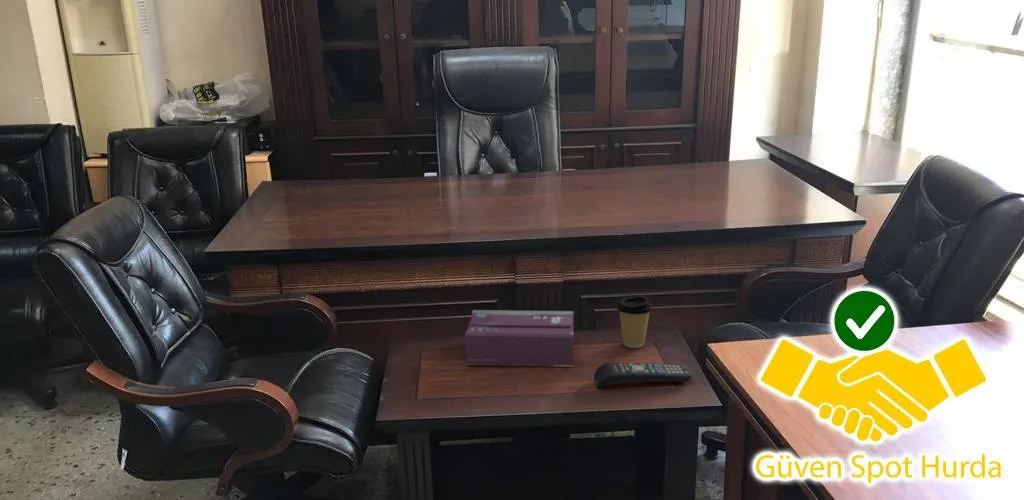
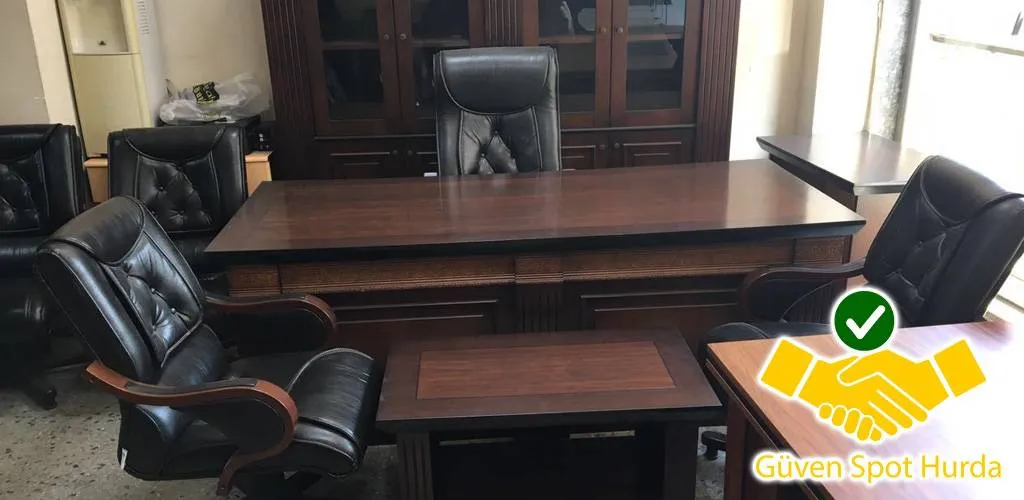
- tissue box (521, 337)
- remote control (642, 373)
- coffee cup (634, 322)
